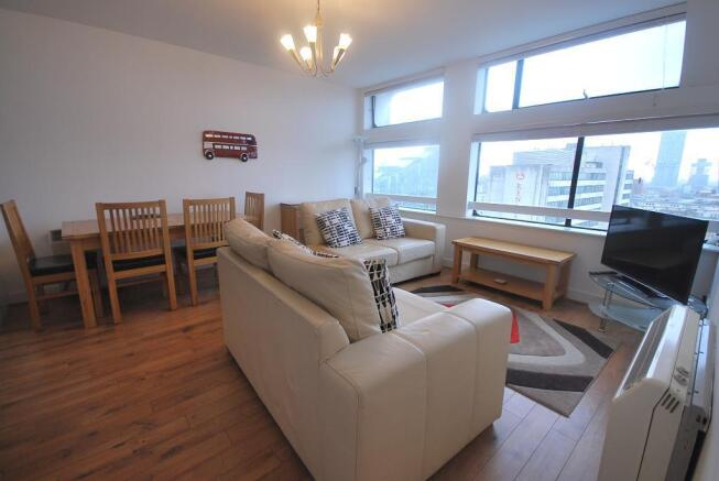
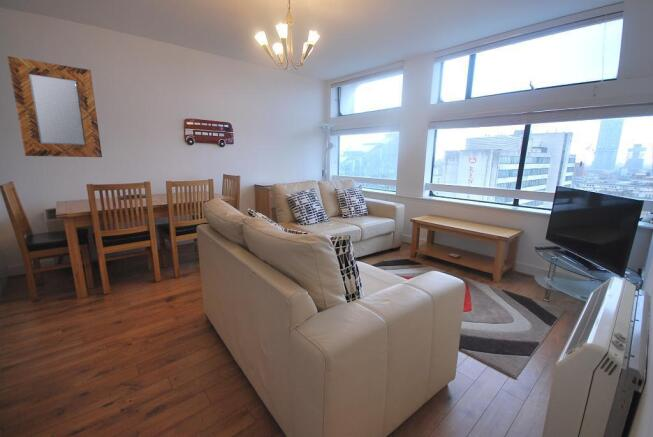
+ home mirror (59, 111)
